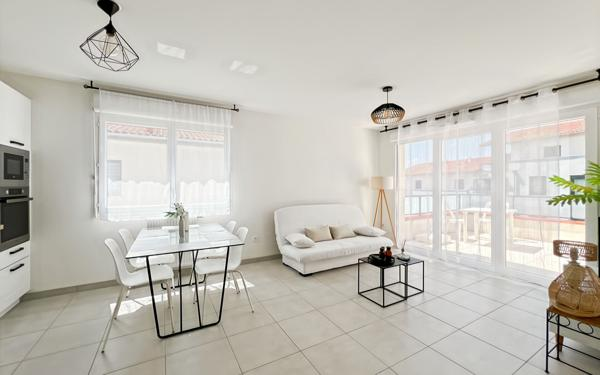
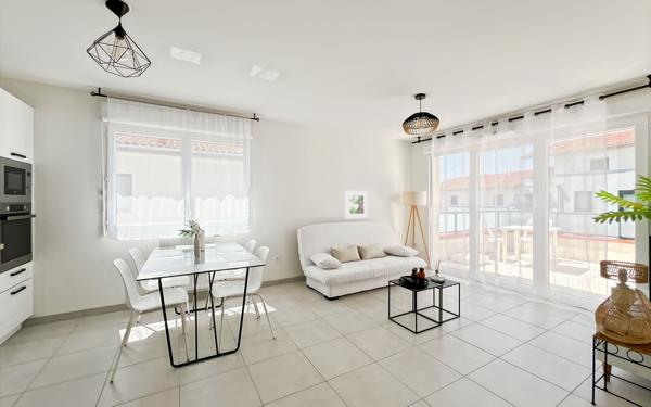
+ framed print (356, 204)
